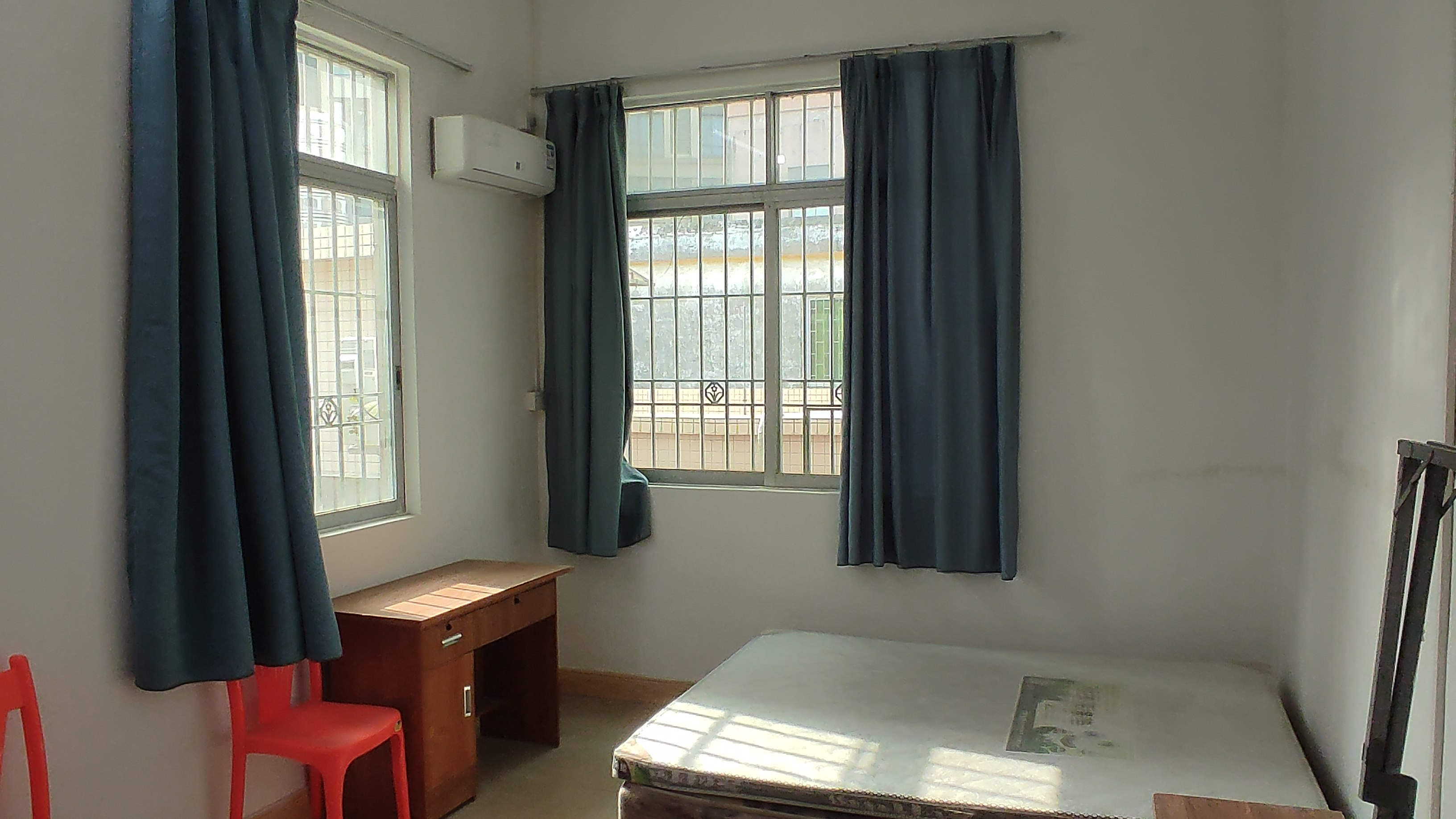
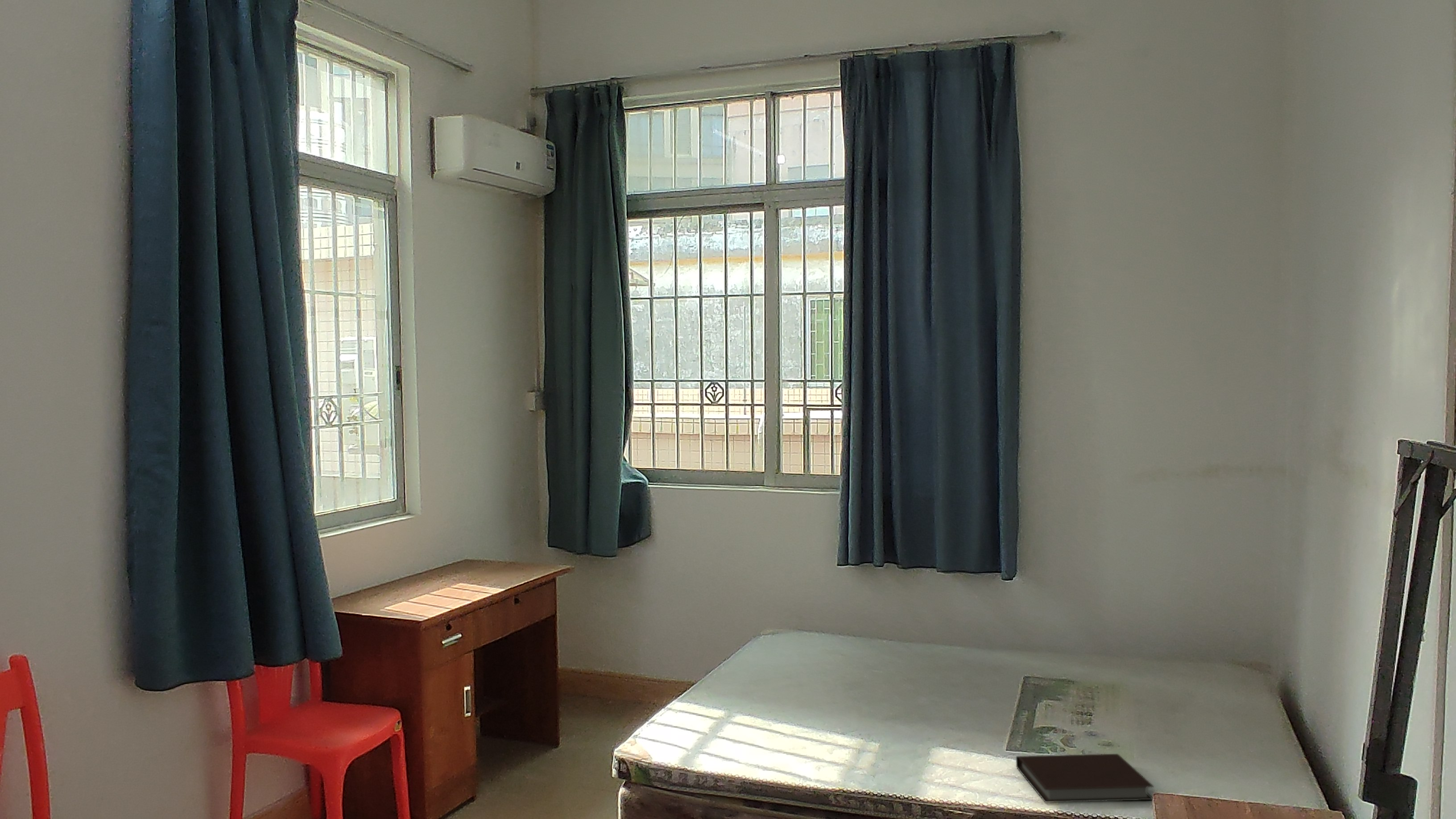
+ notebook (1082, 776)
